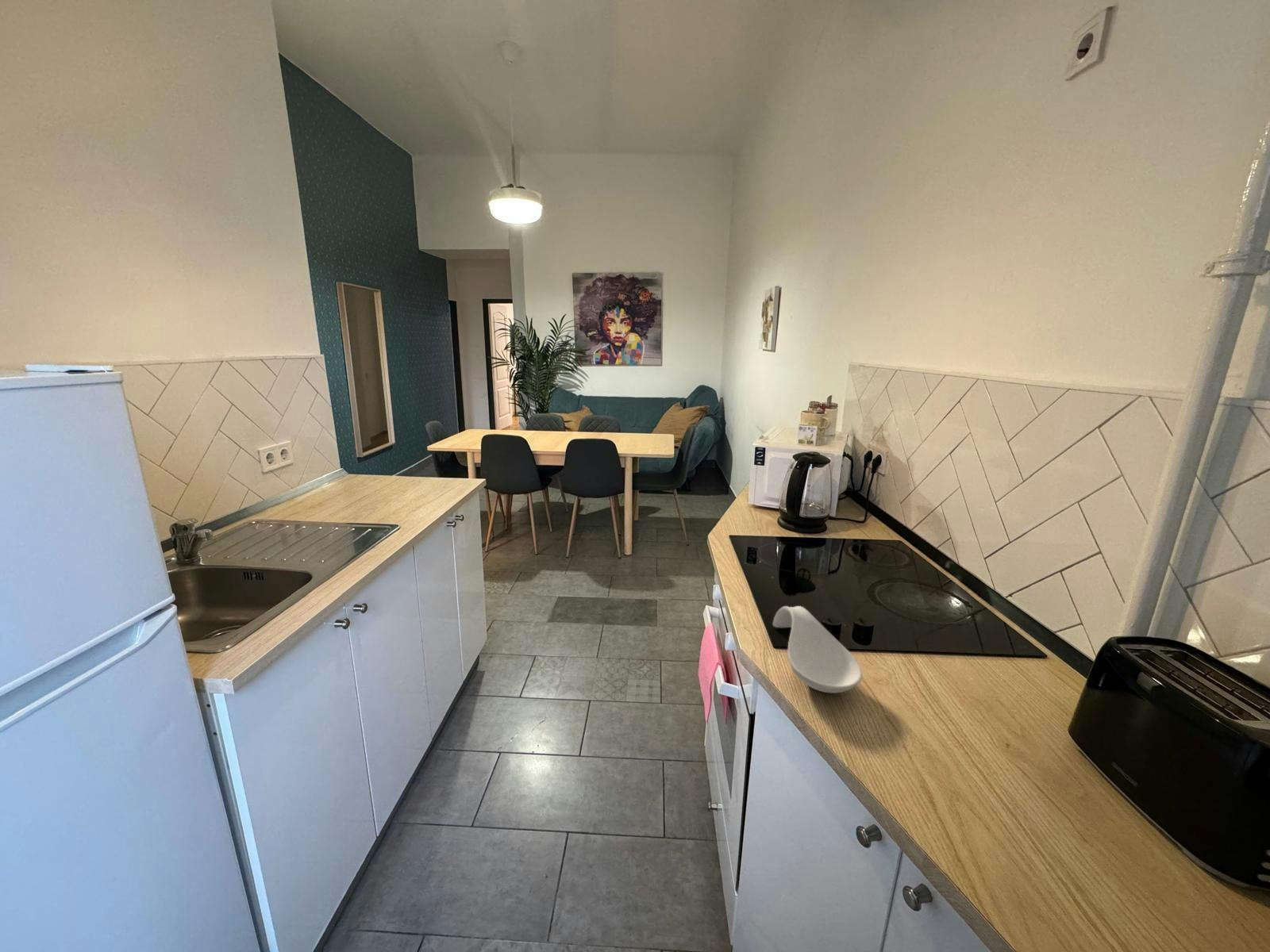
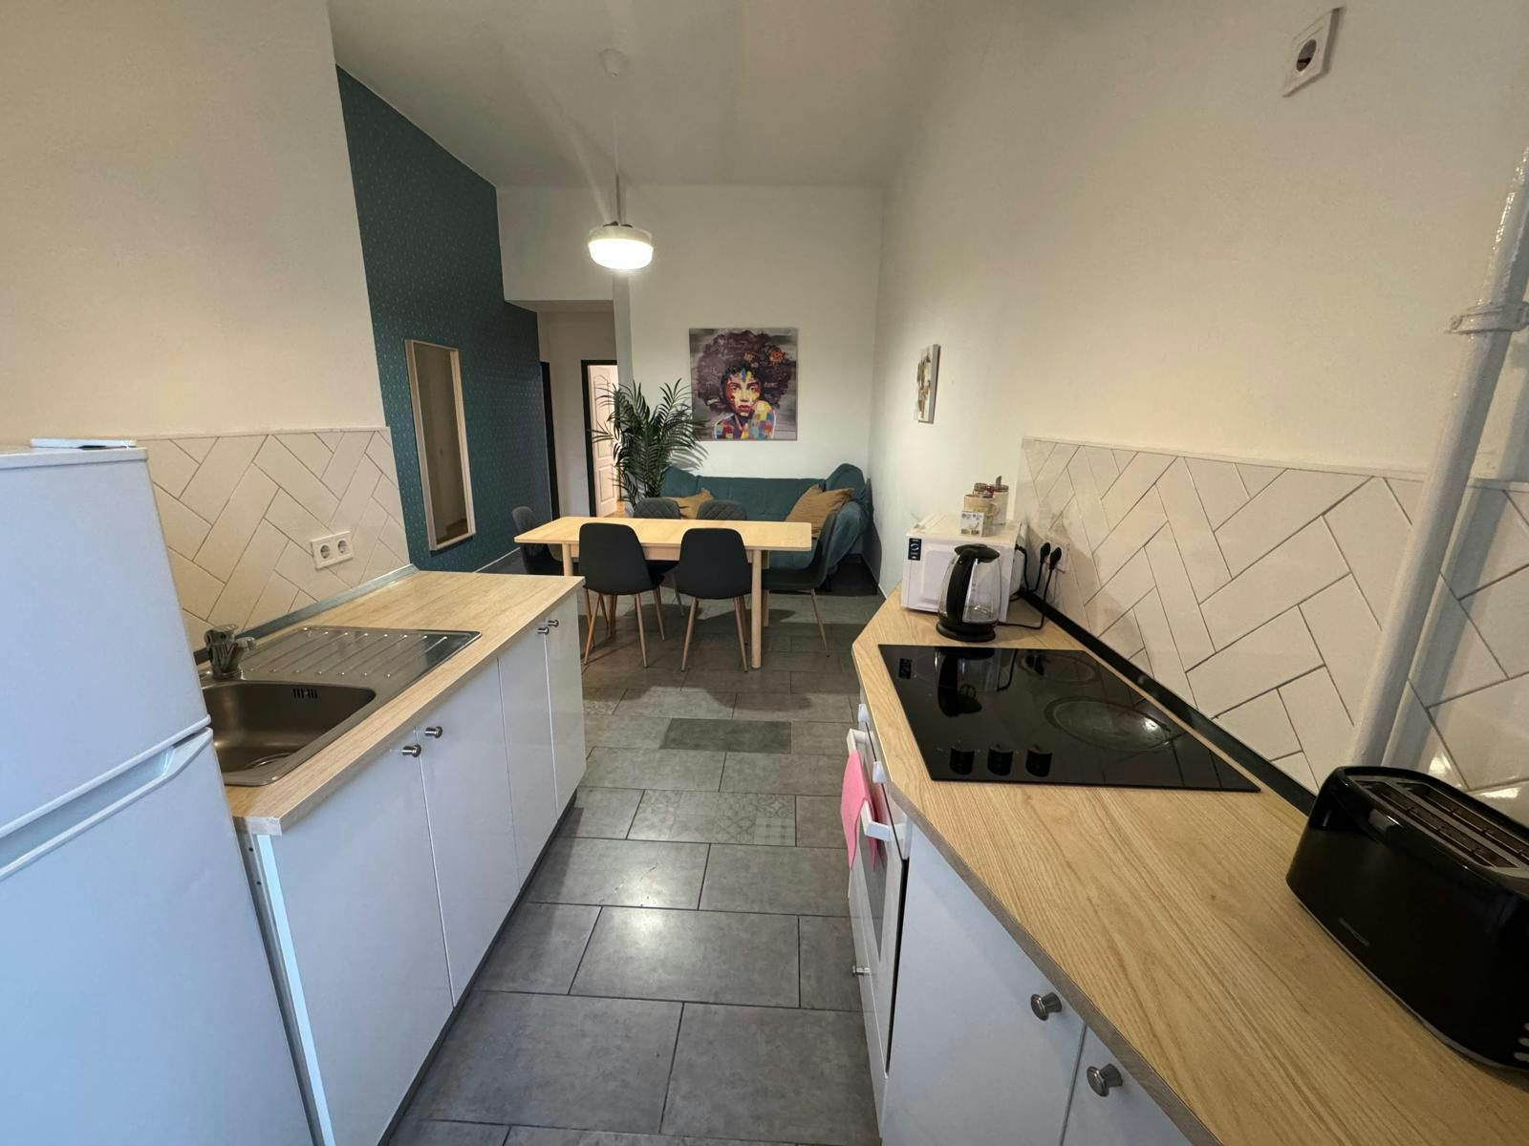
- spoon rest (808, 643)
